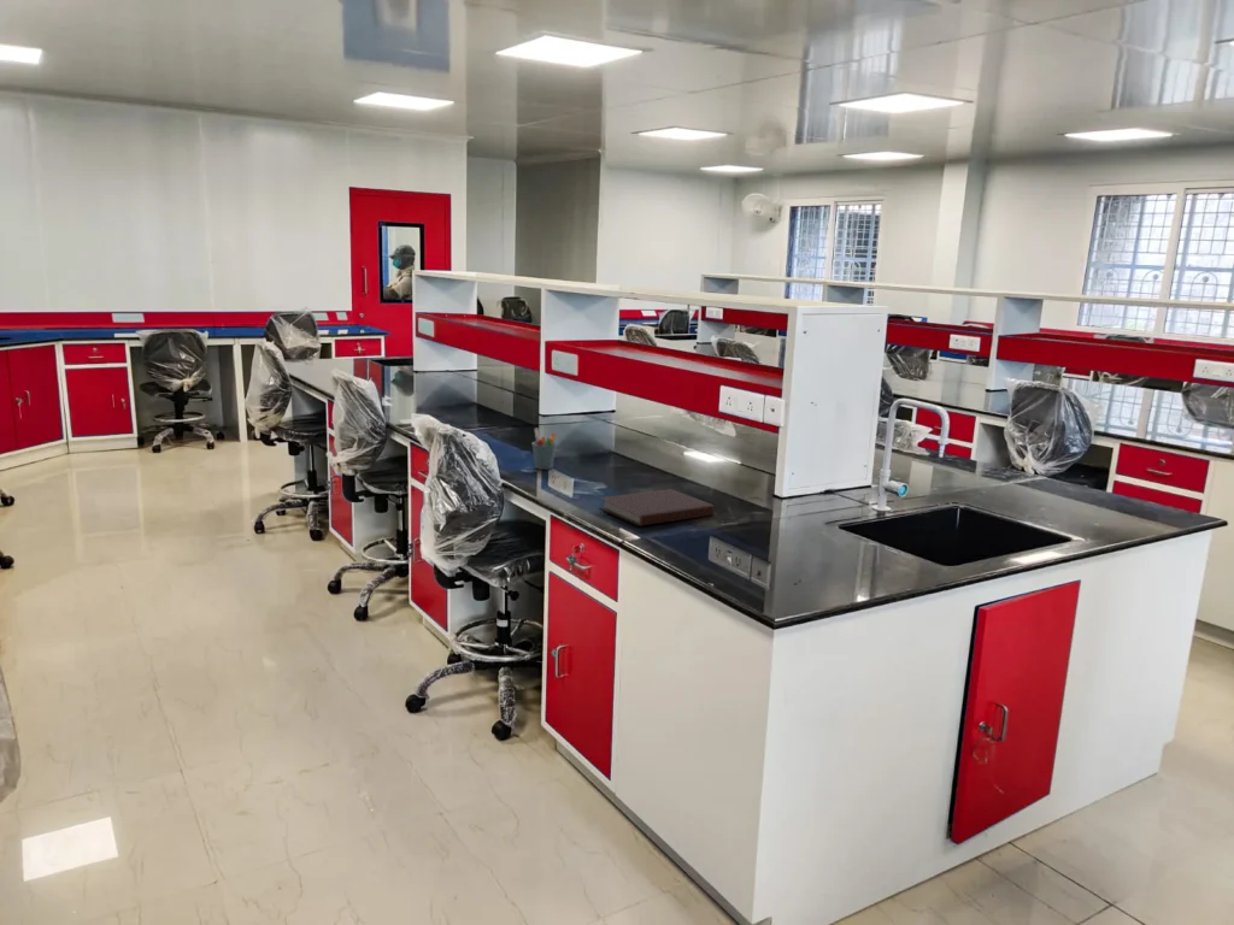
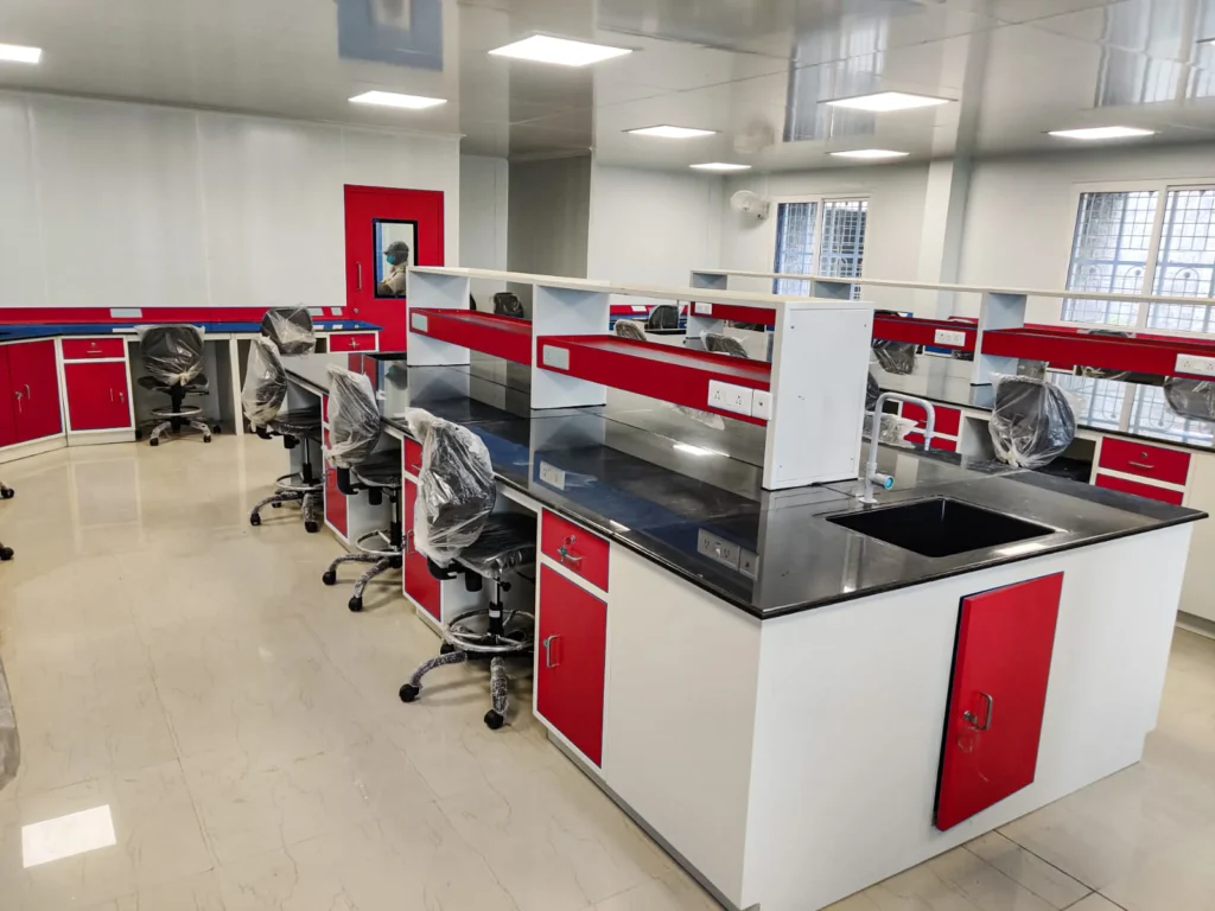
- pen holder (543, 448)
- notebook (656, 506)
